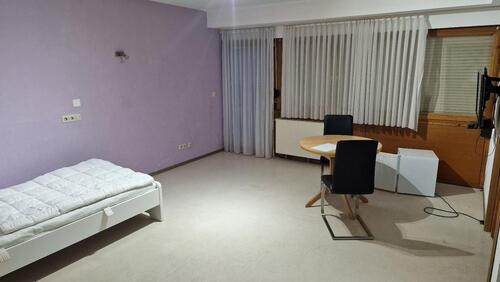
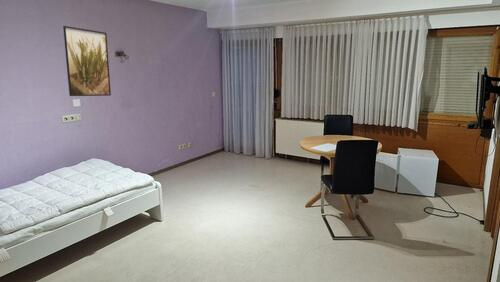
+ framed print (88, 63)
